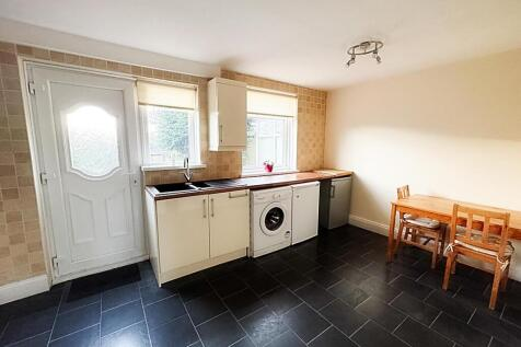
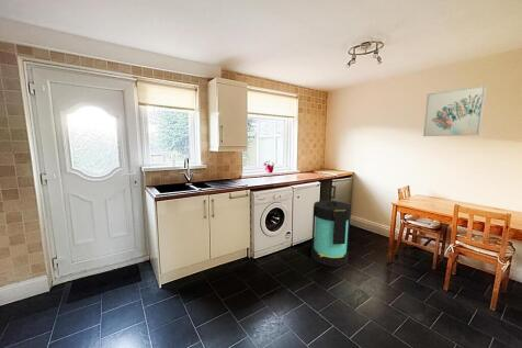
+ wall art (452, 113)
+ lantern (330, 228)
